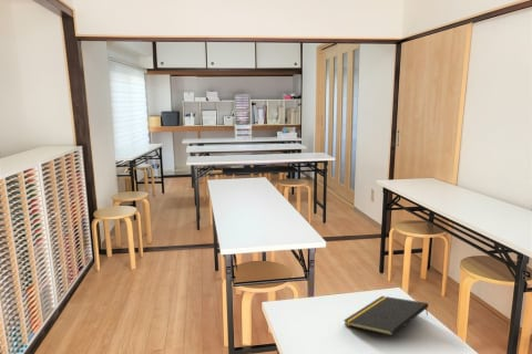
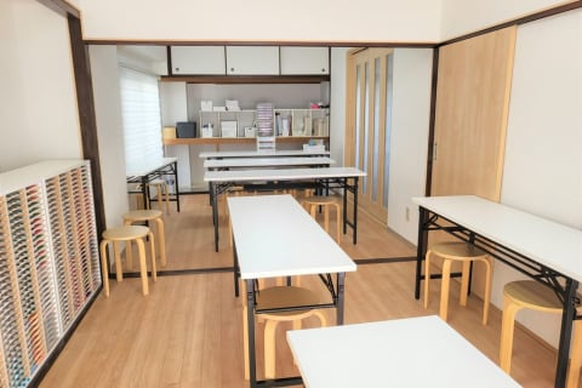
- notepad (386, 313)
